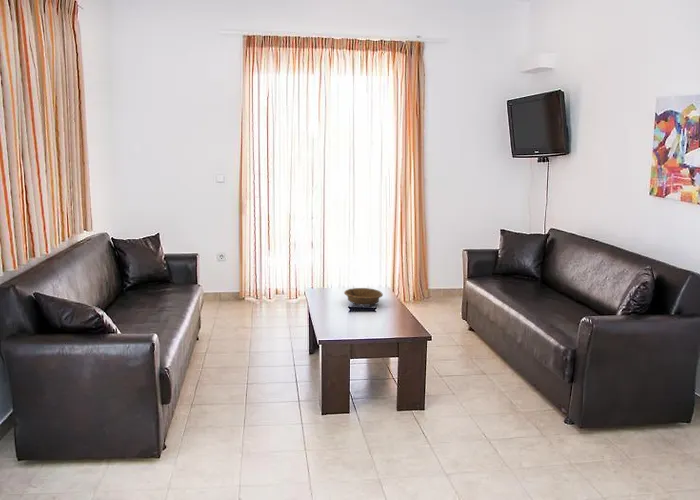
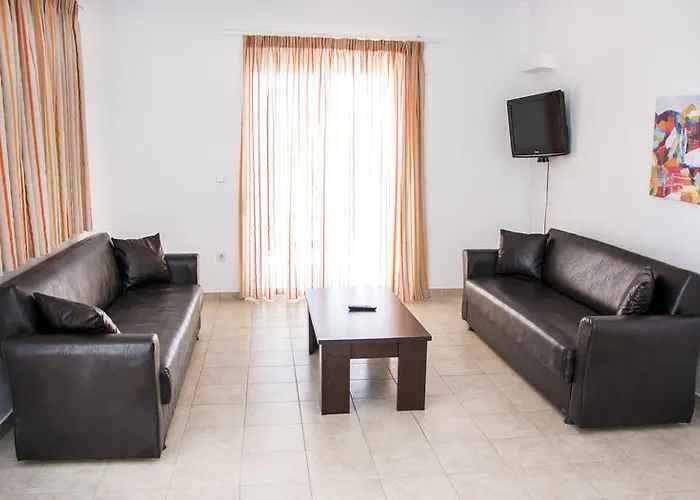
- decorative bowl (363, 297)
